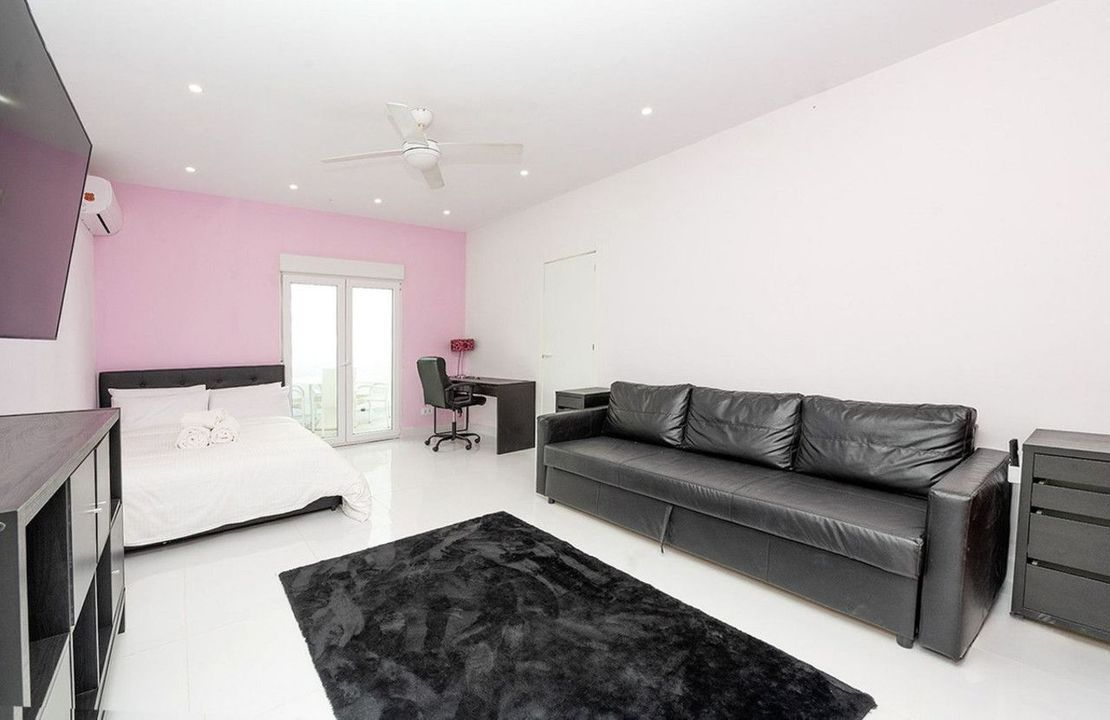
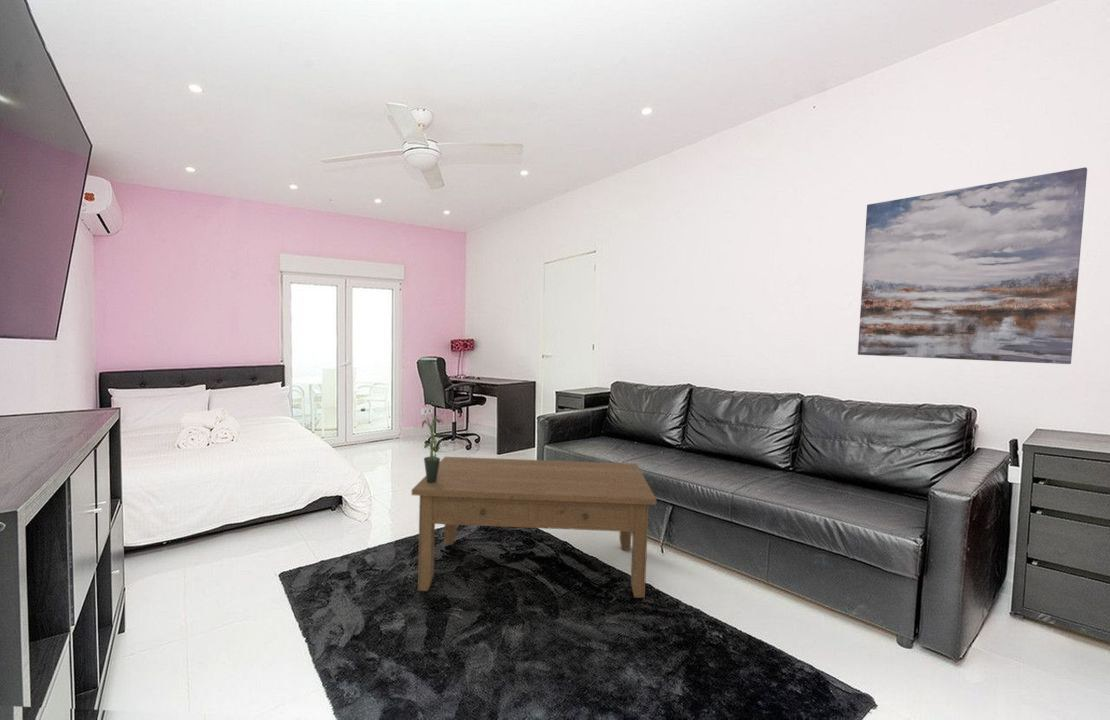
+ wall art (956, 274)
+ potted plant (433, 447)
+ coffee table (535, 521)
